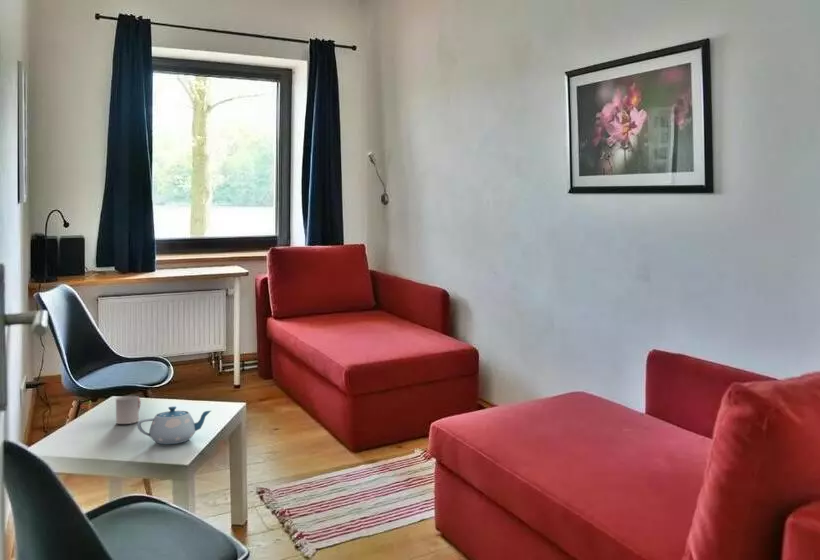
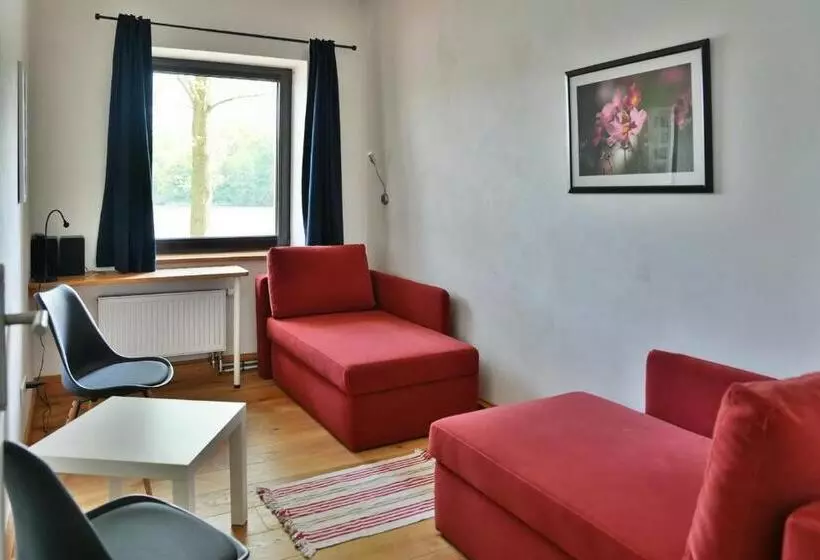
- chinaware (175, 423)
- cup (130, 408)
